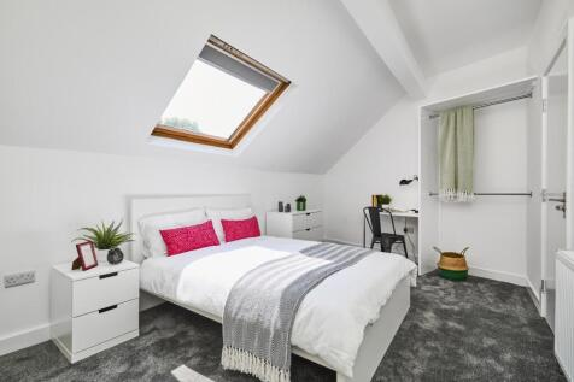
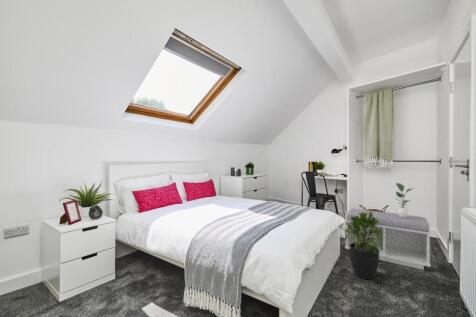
+ potted plant (362, 243)
+ potted plant (401, 200)
+ bench (384, 235)
